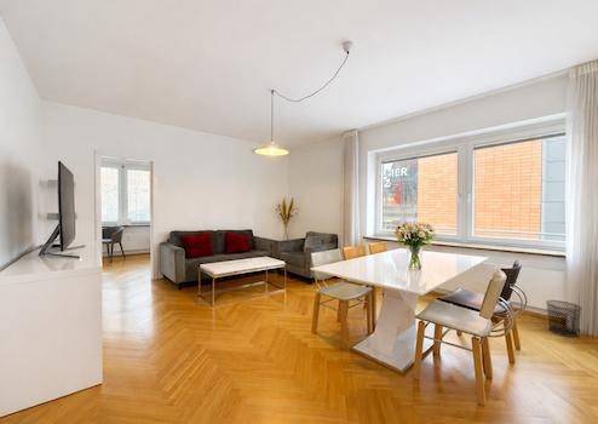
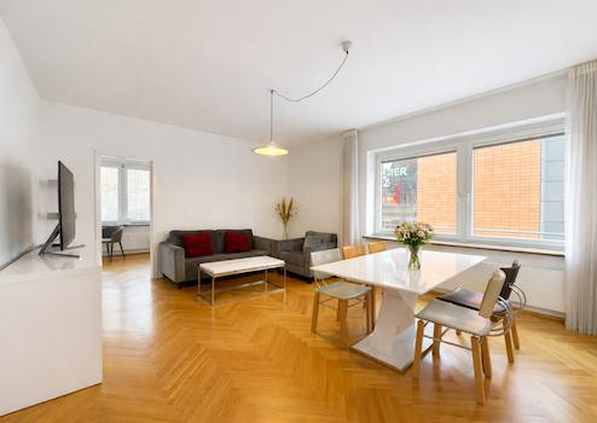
- waste bin (563, 317)
